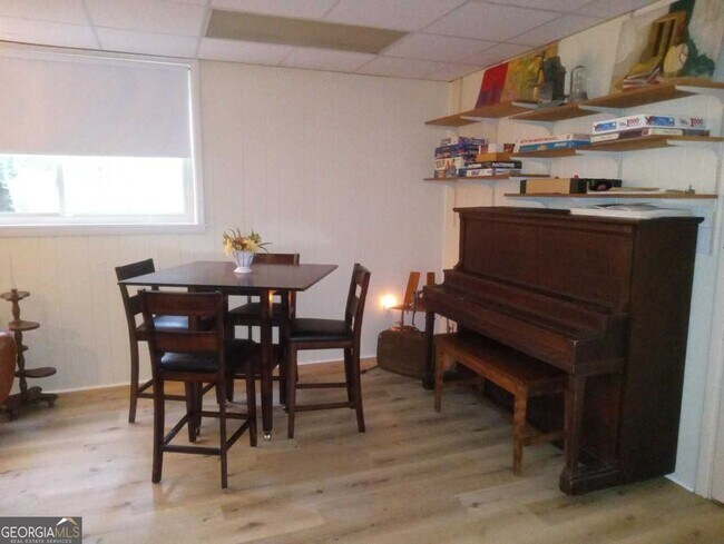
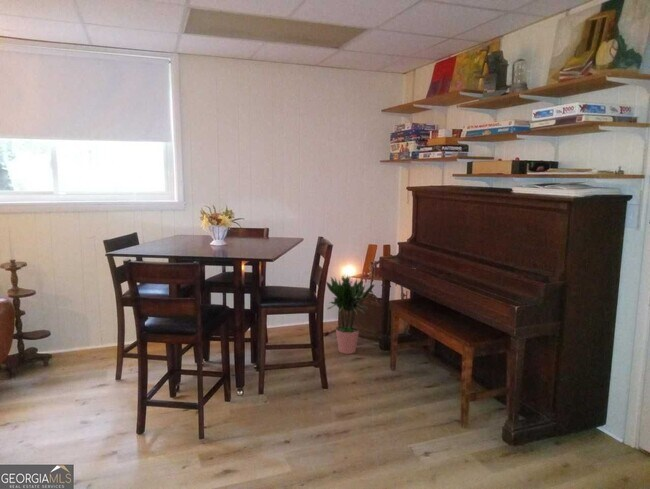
+ potted plant (354, 312)
